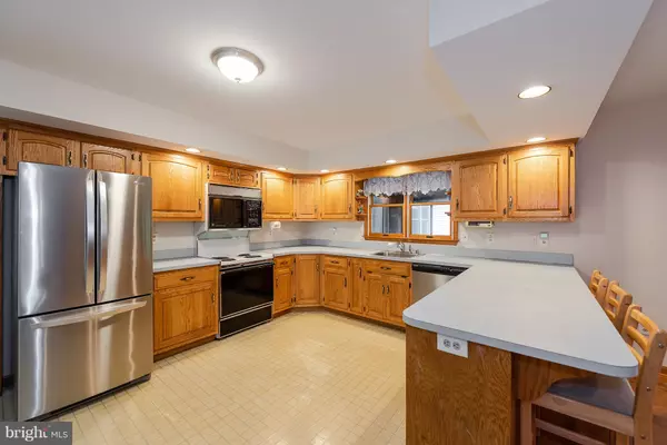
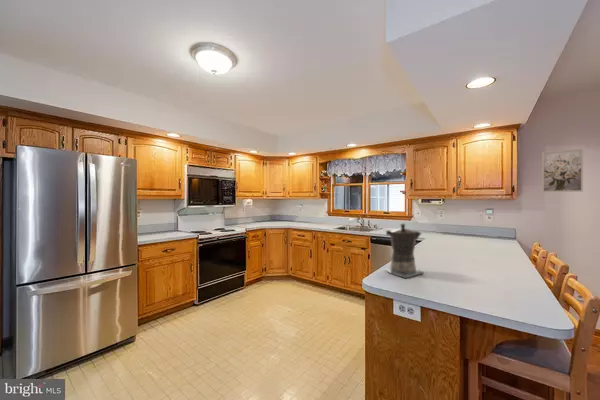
+ wall art (561, 171)
+ coffee maker (402, 247)
